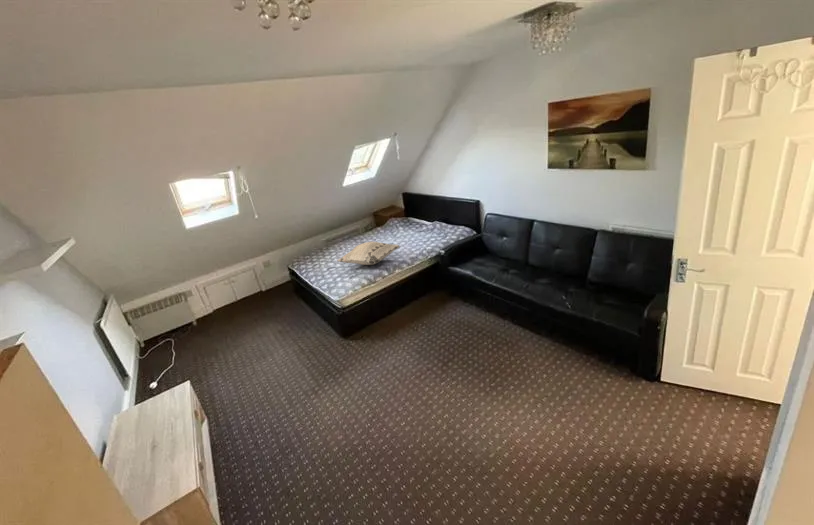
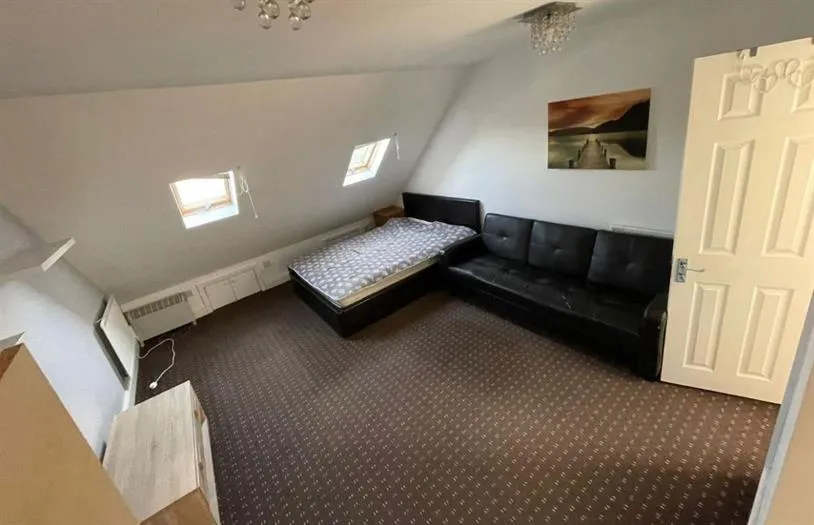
- decorative pillow (369, 253)
